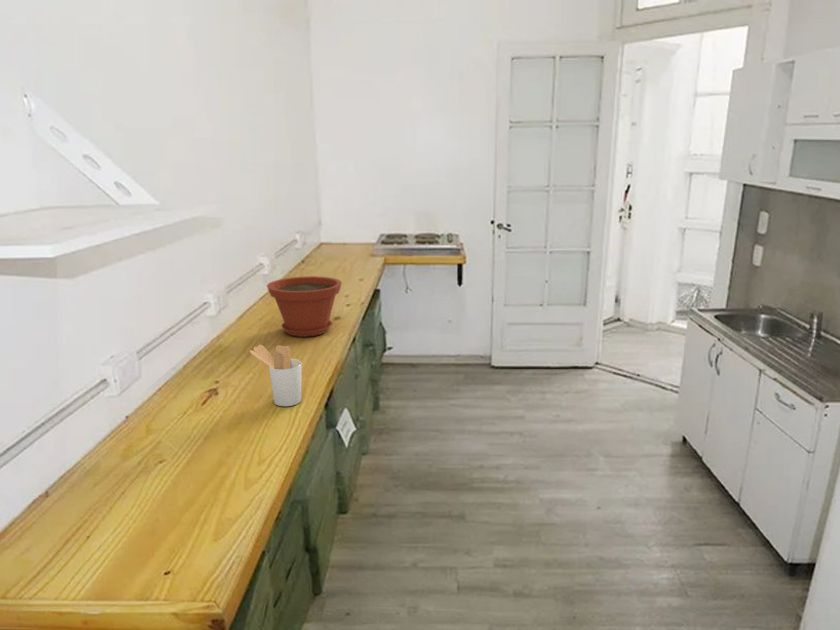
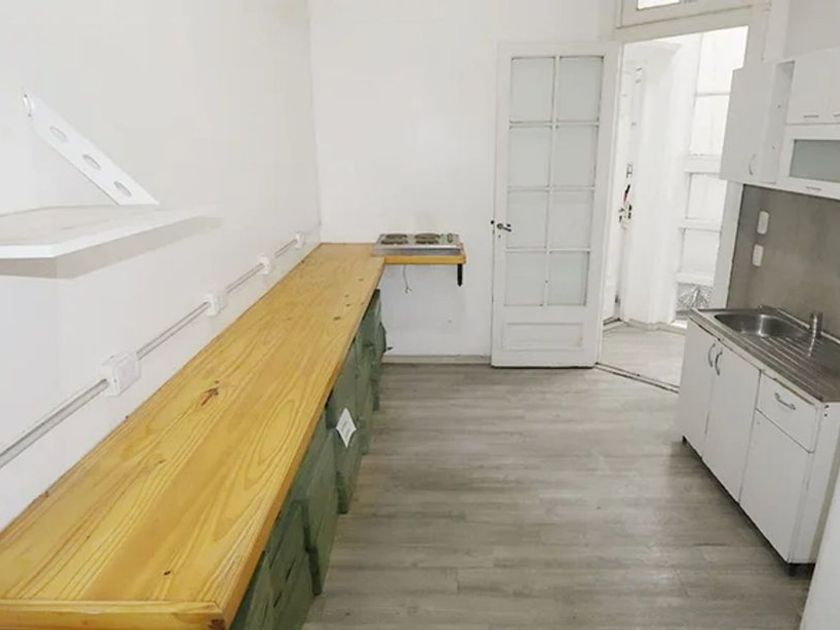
- plant pot (306, 307)
- utensil holder (277, 373)
